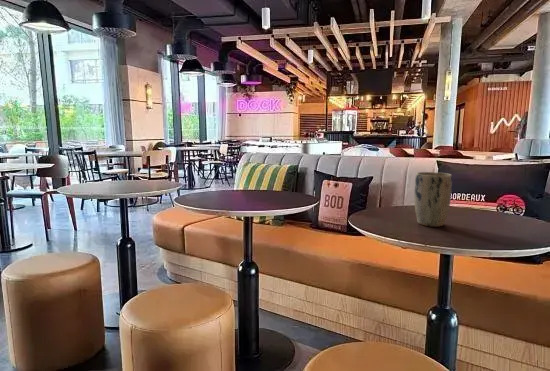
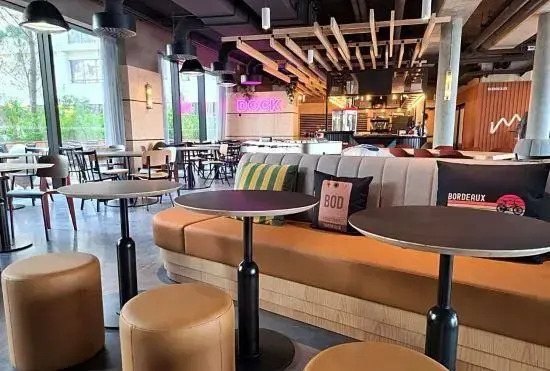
- plant pot (432, 198)
